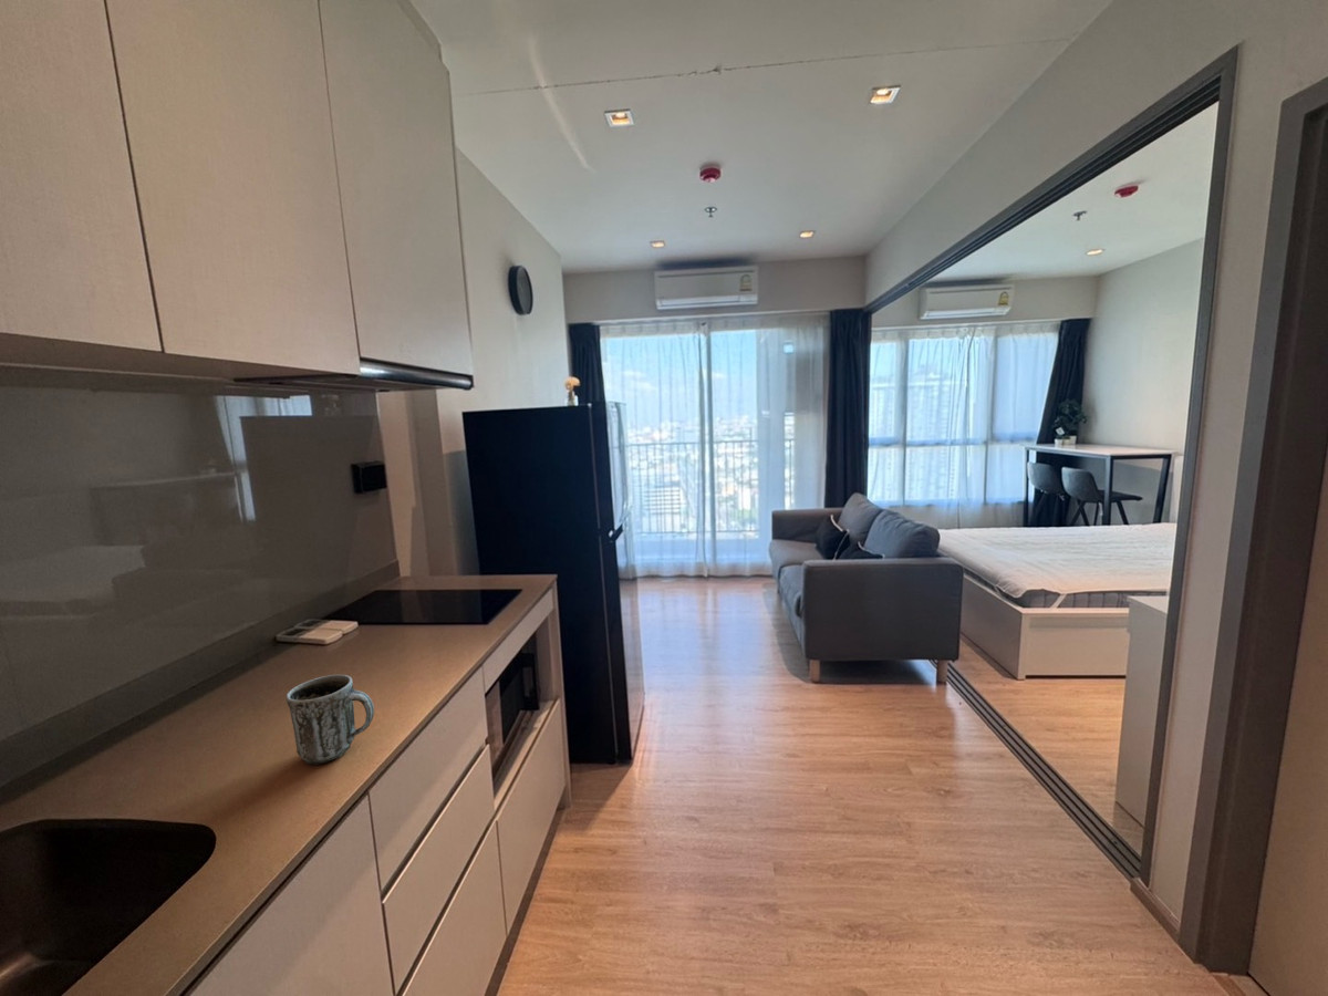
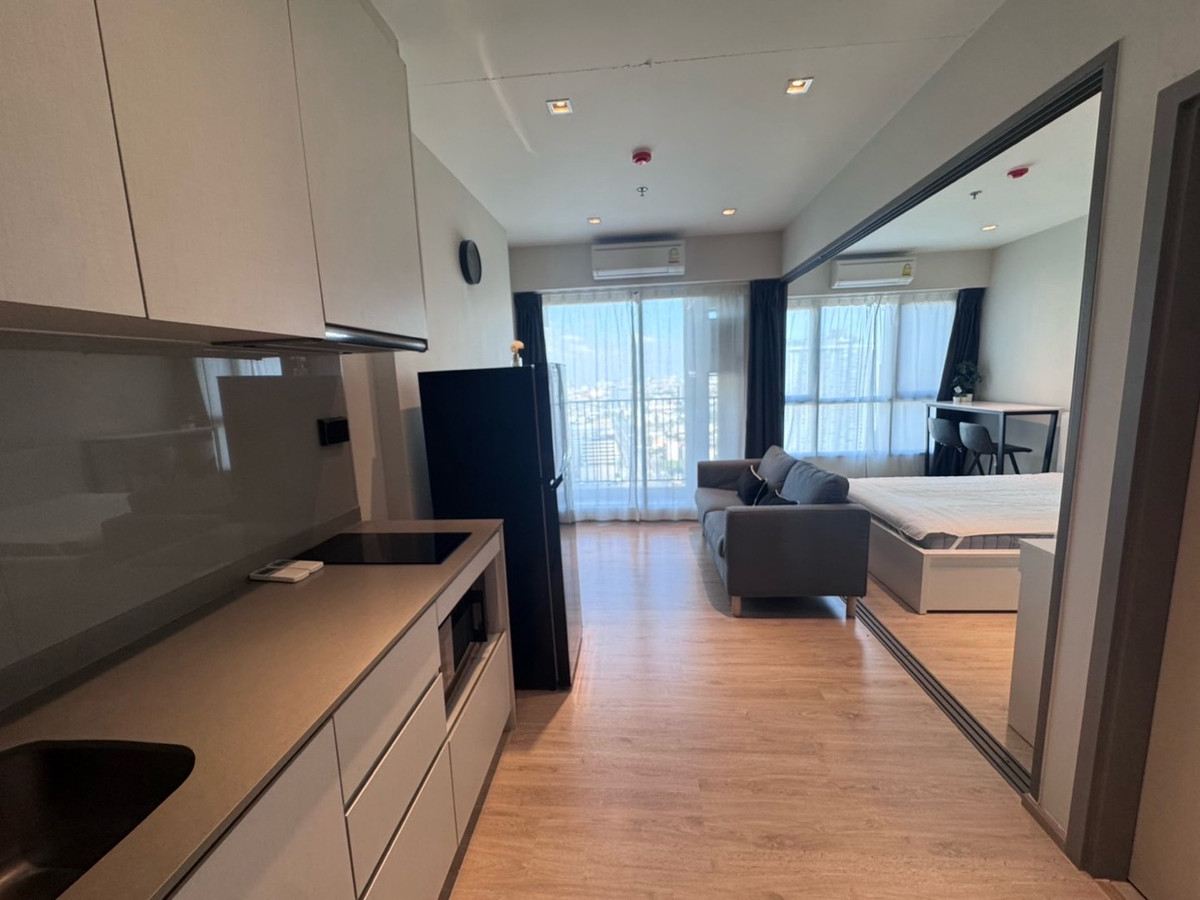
- mug (334, 717)
